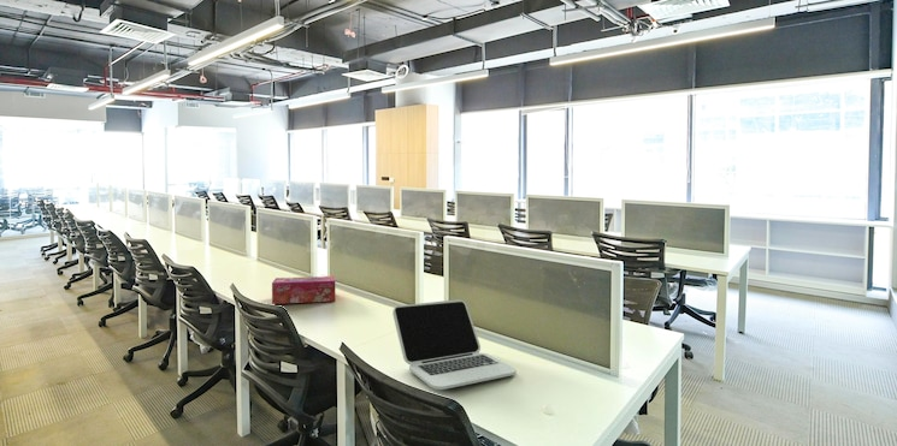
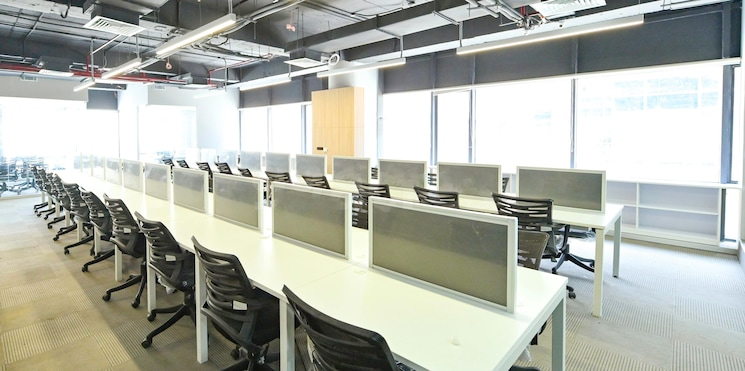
- tissue box (305, 289)
- laptop (452, 338)
